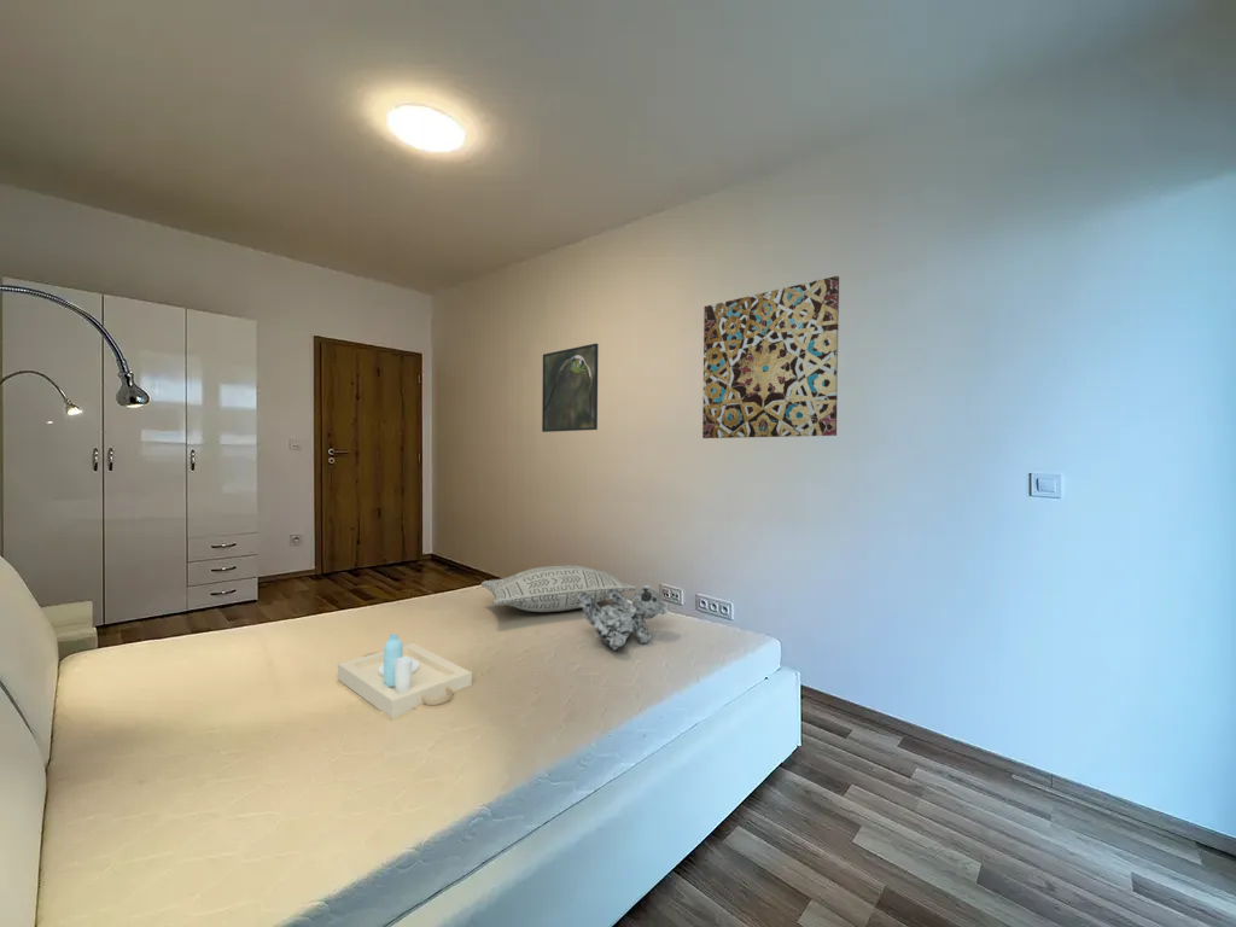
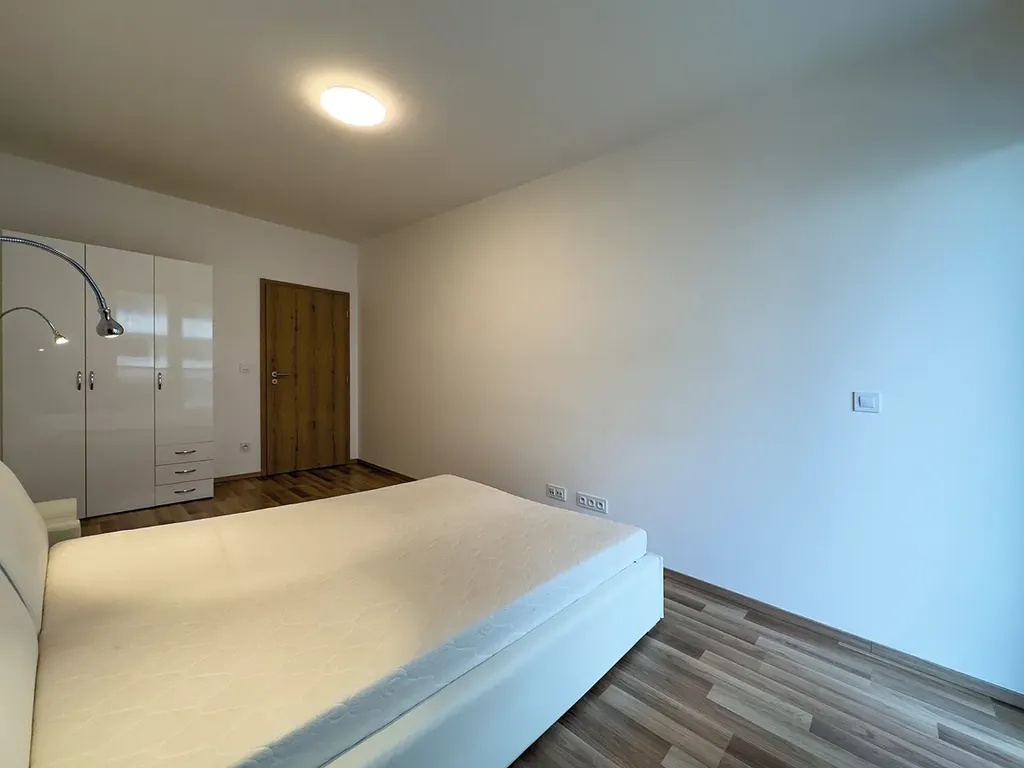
- teddy bear (628, 614)
- wall art (764, 365)
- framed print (569, 390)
- serving tray (403, 655)
- pillow (556, 588)
